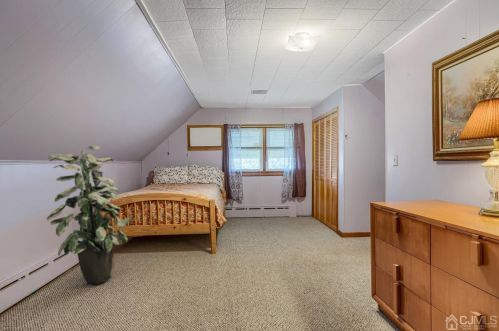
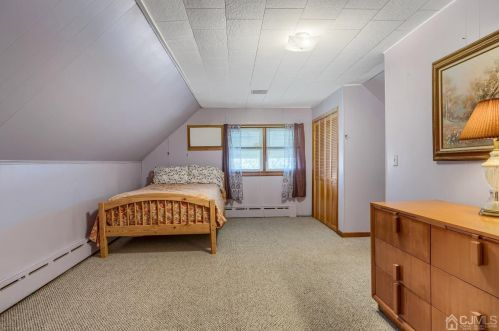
- indoor plant (89, 214)
